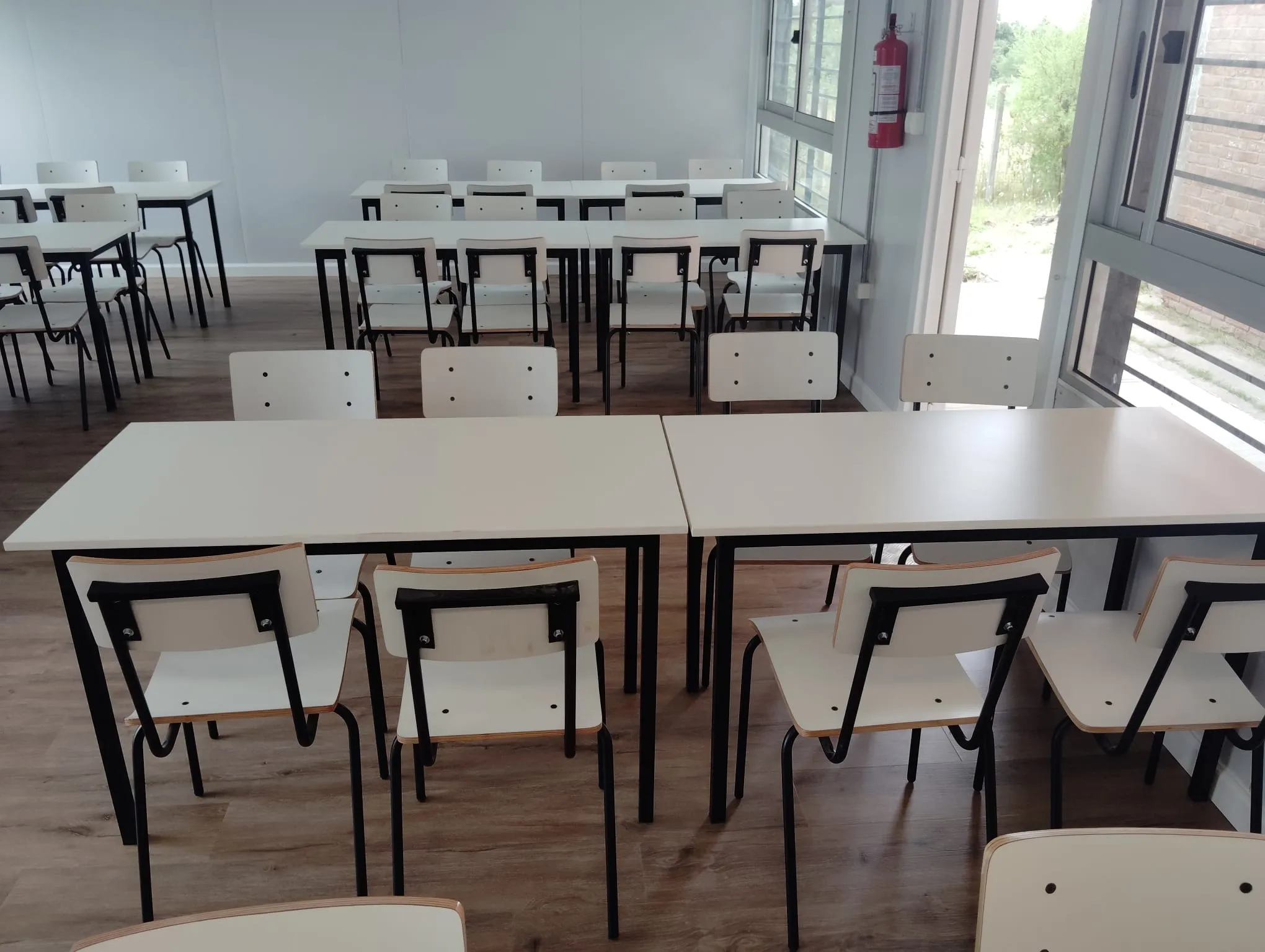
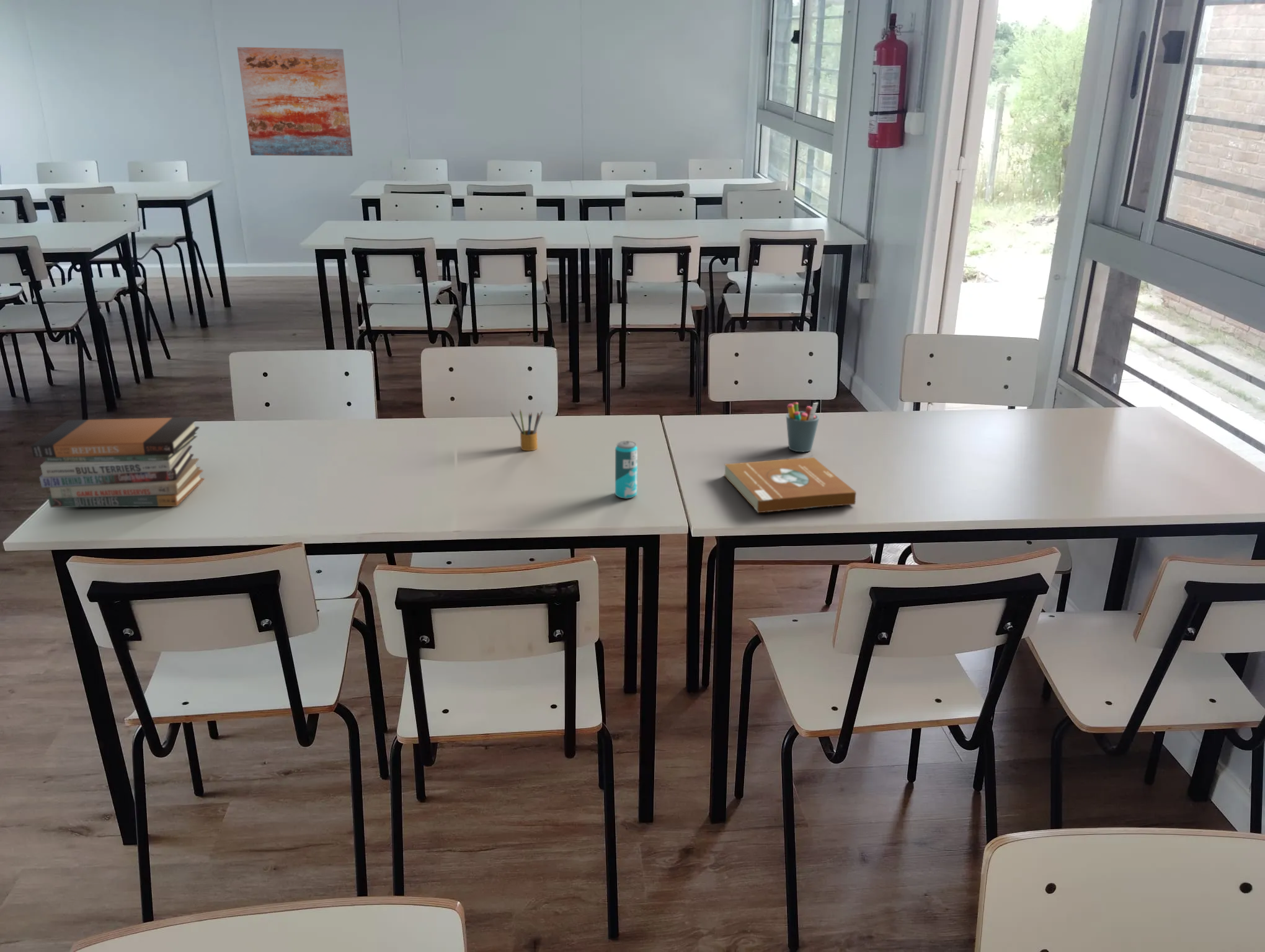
+ beverage can (626, 469)
+ book (788, 483)
+ book stack (122, 462)
+ wall art (296, 103)
+ pen holder (801, 423)
+ pencil box (528, 430)
